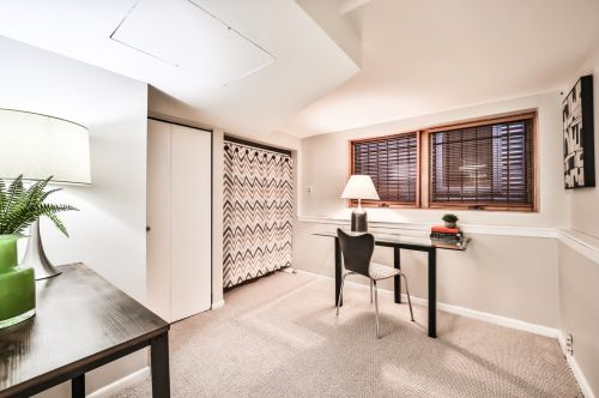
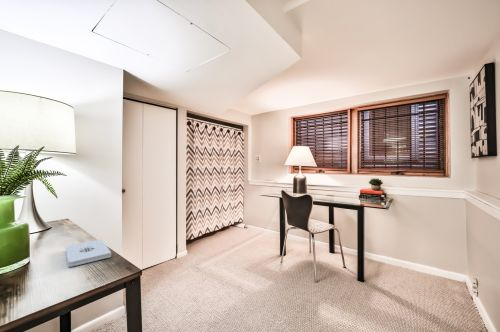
+ notepad (87, 251)
